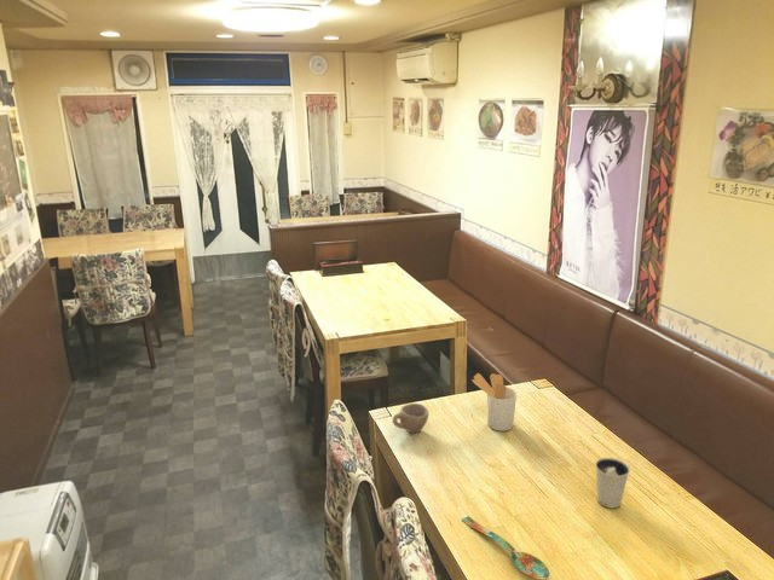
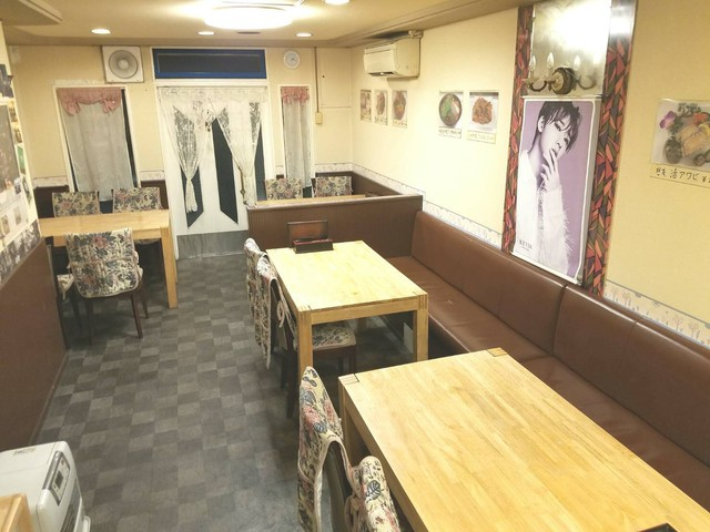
- cup (410, 420)
- dixie cup (610, 483)
- utensil holder (493, 400)
- spoon (502, 544)
